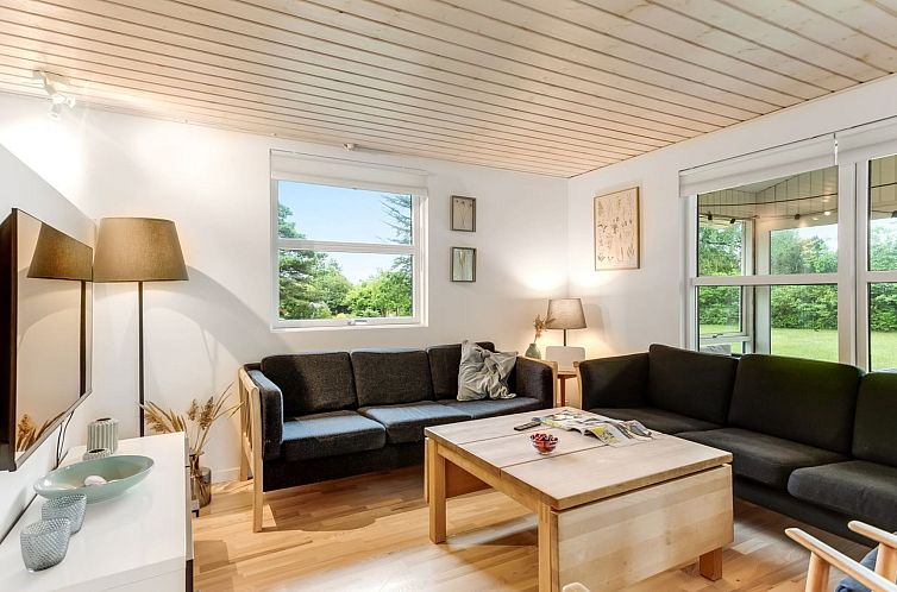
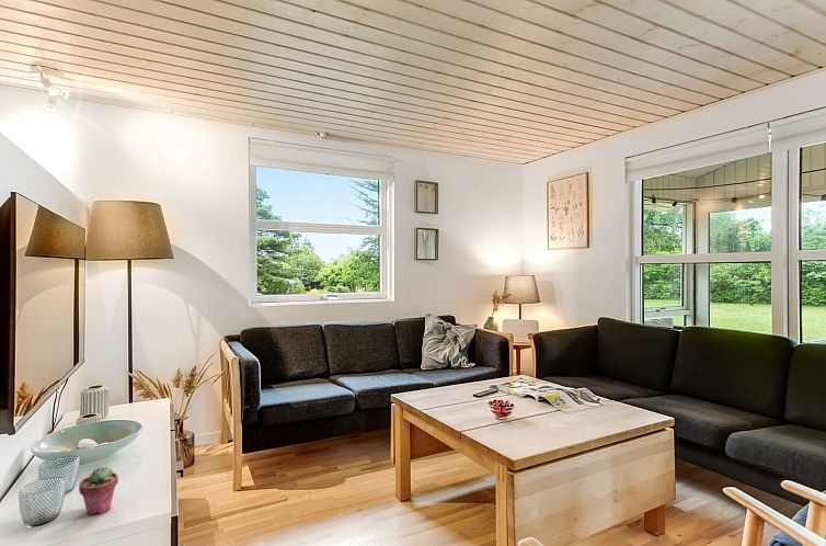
+ potted succulent (99, 488)
